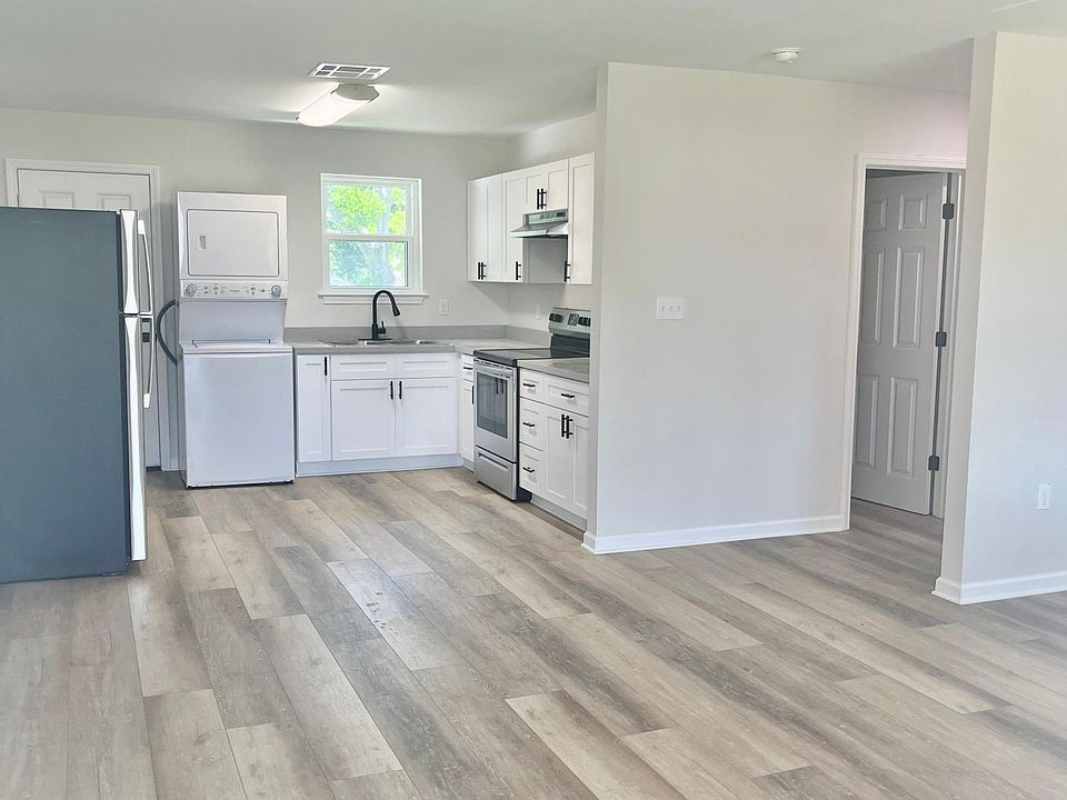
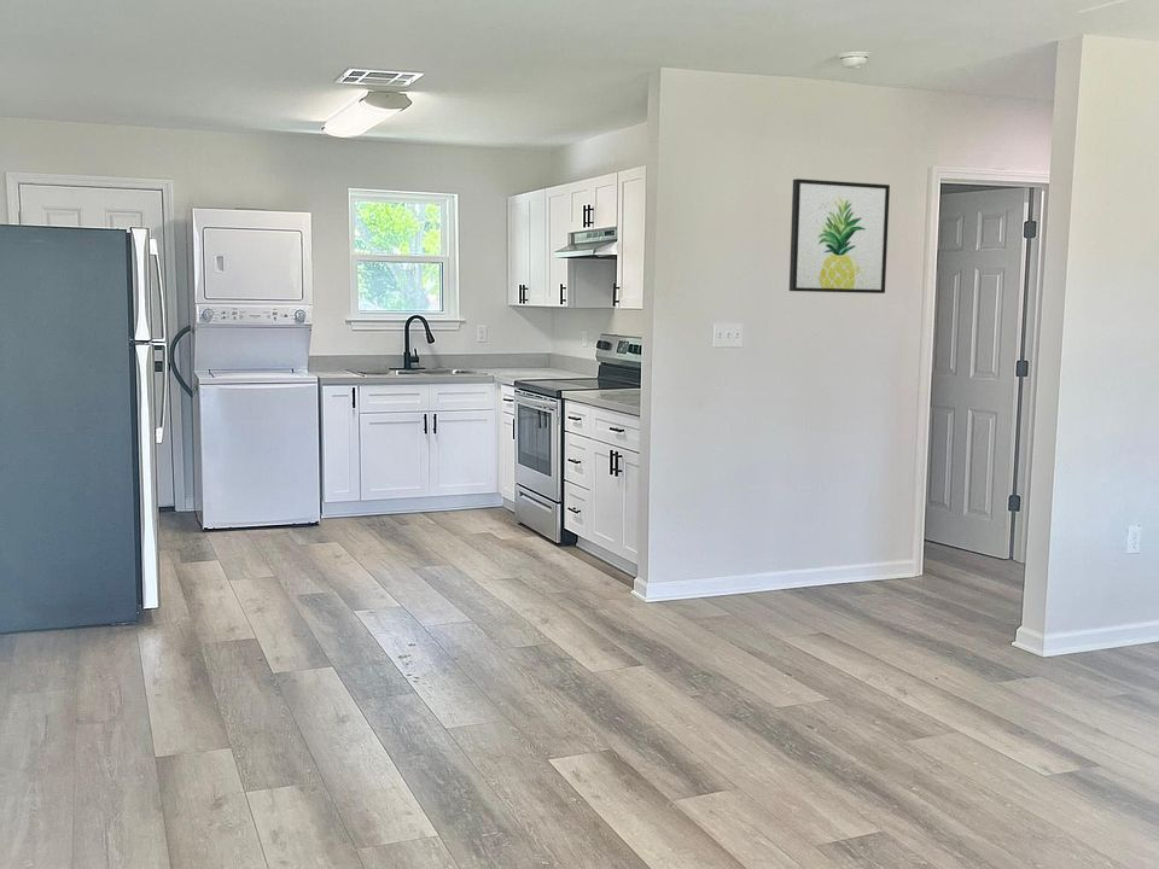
+ wall art (839, 237)
